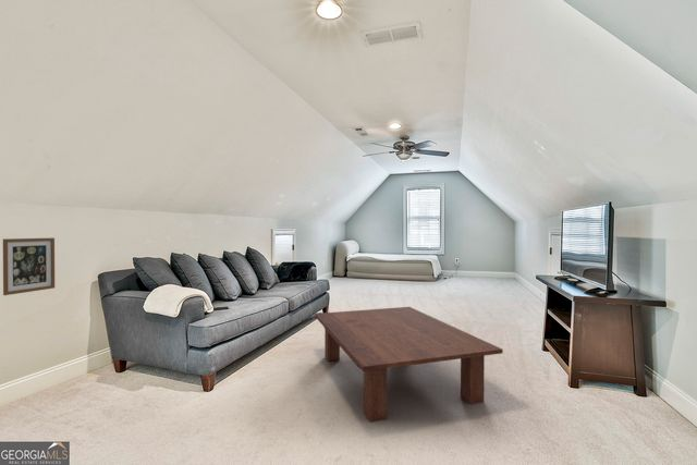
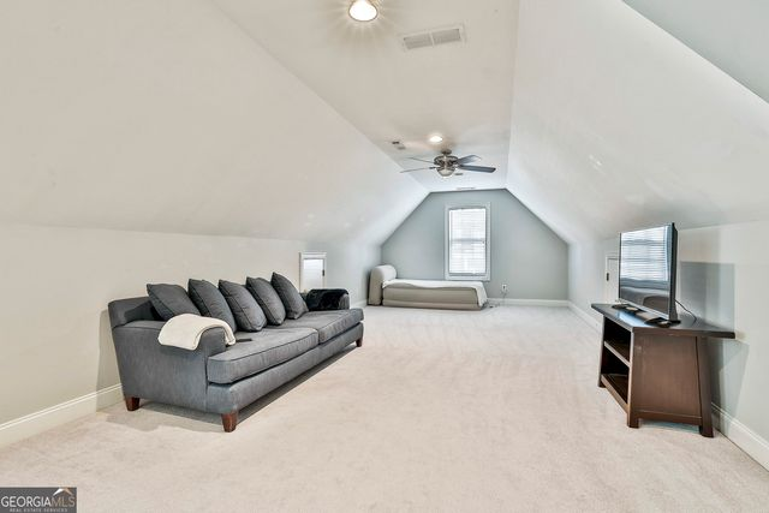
- coffee table (392, 352)
- wall art (29, 265)
